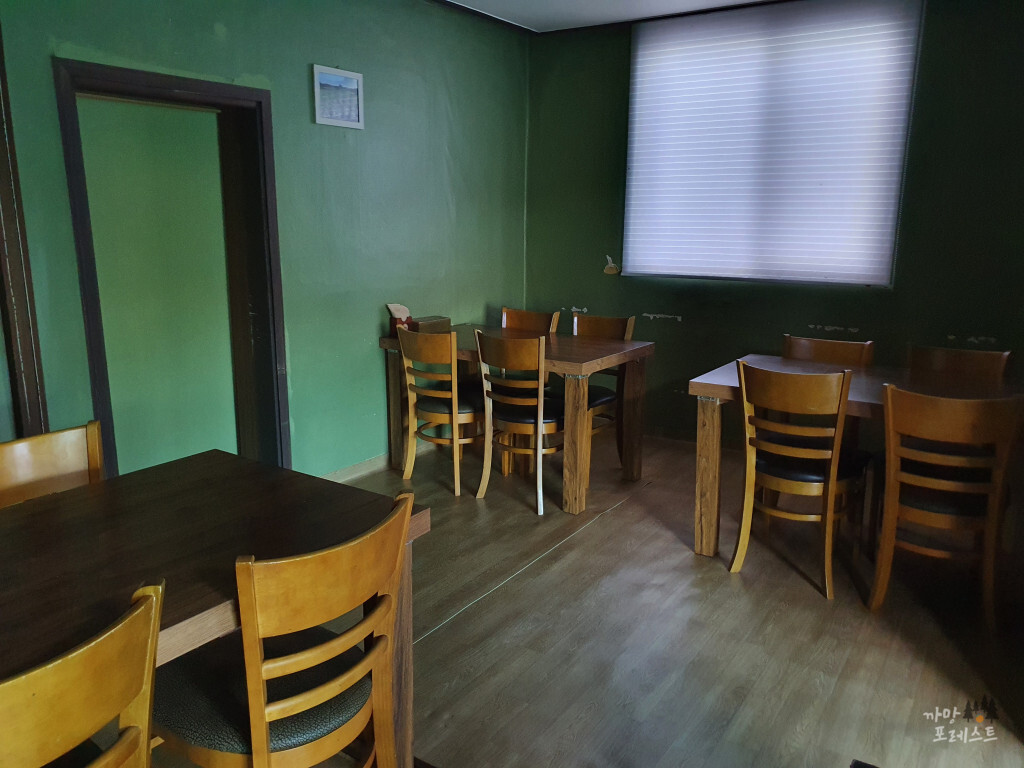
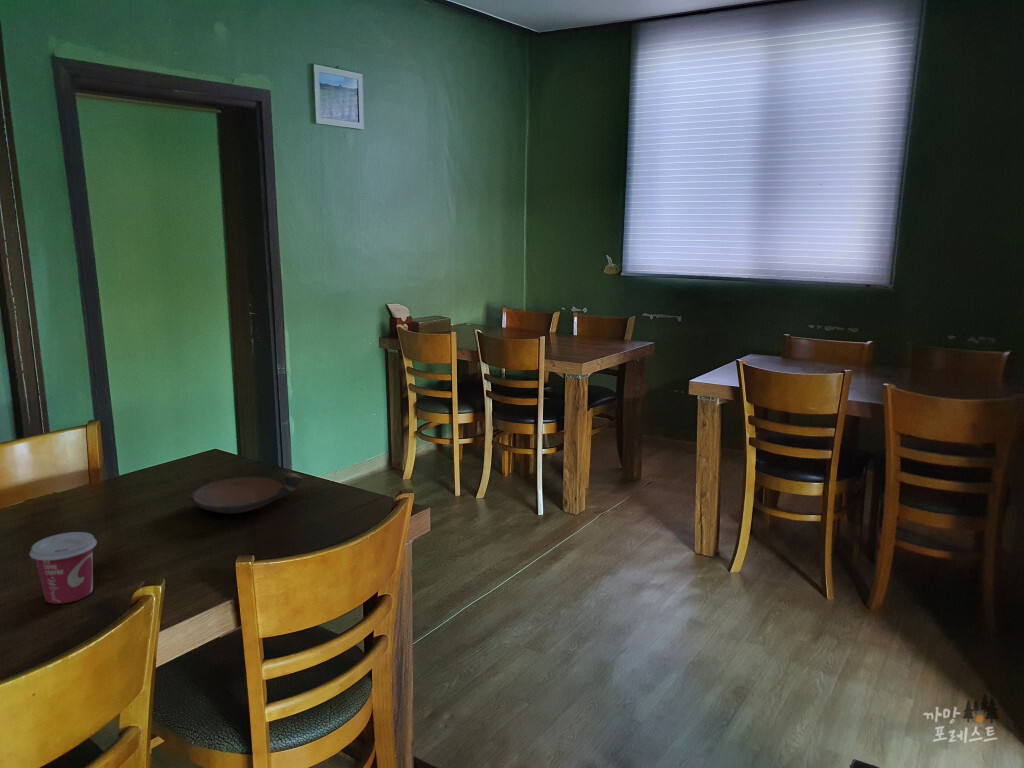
+ cup (66, 568)
+ bowl (247, 491)
